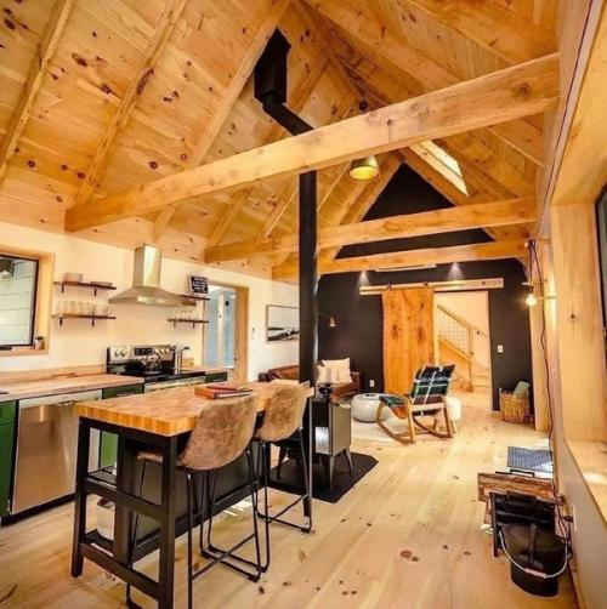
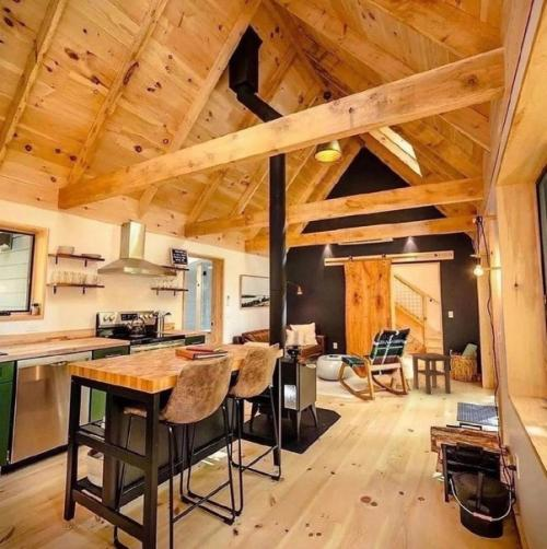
+ side table (430, 372)
